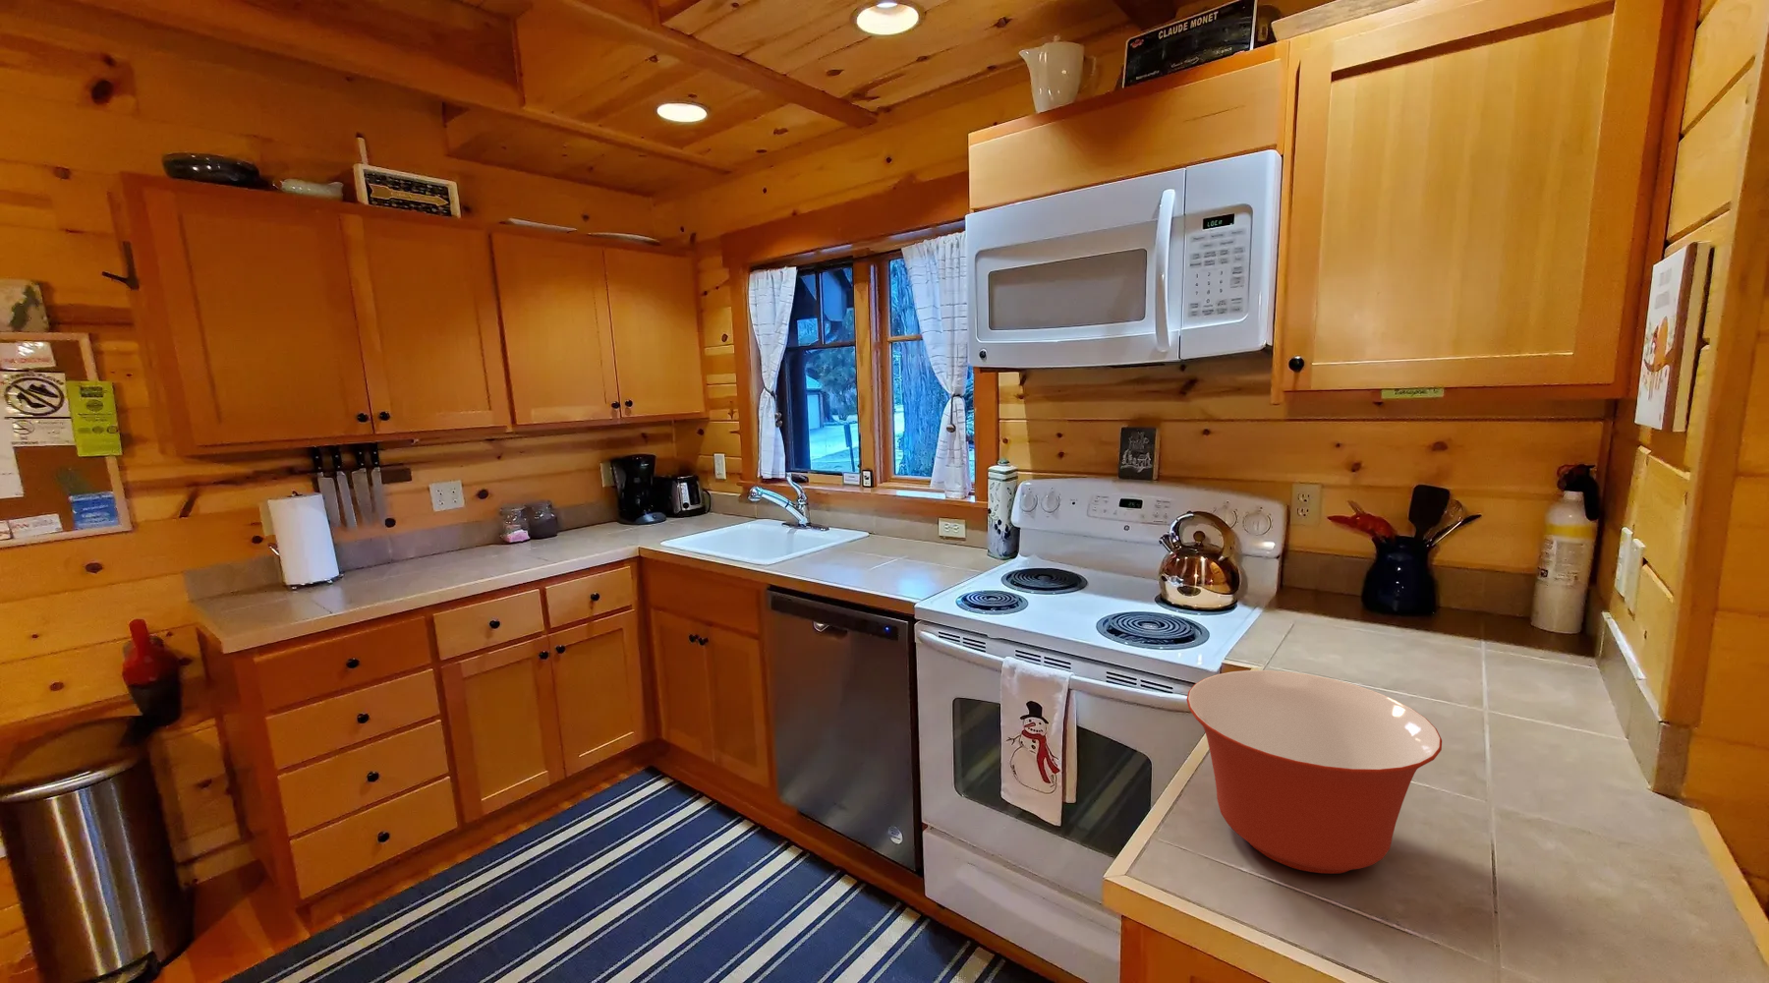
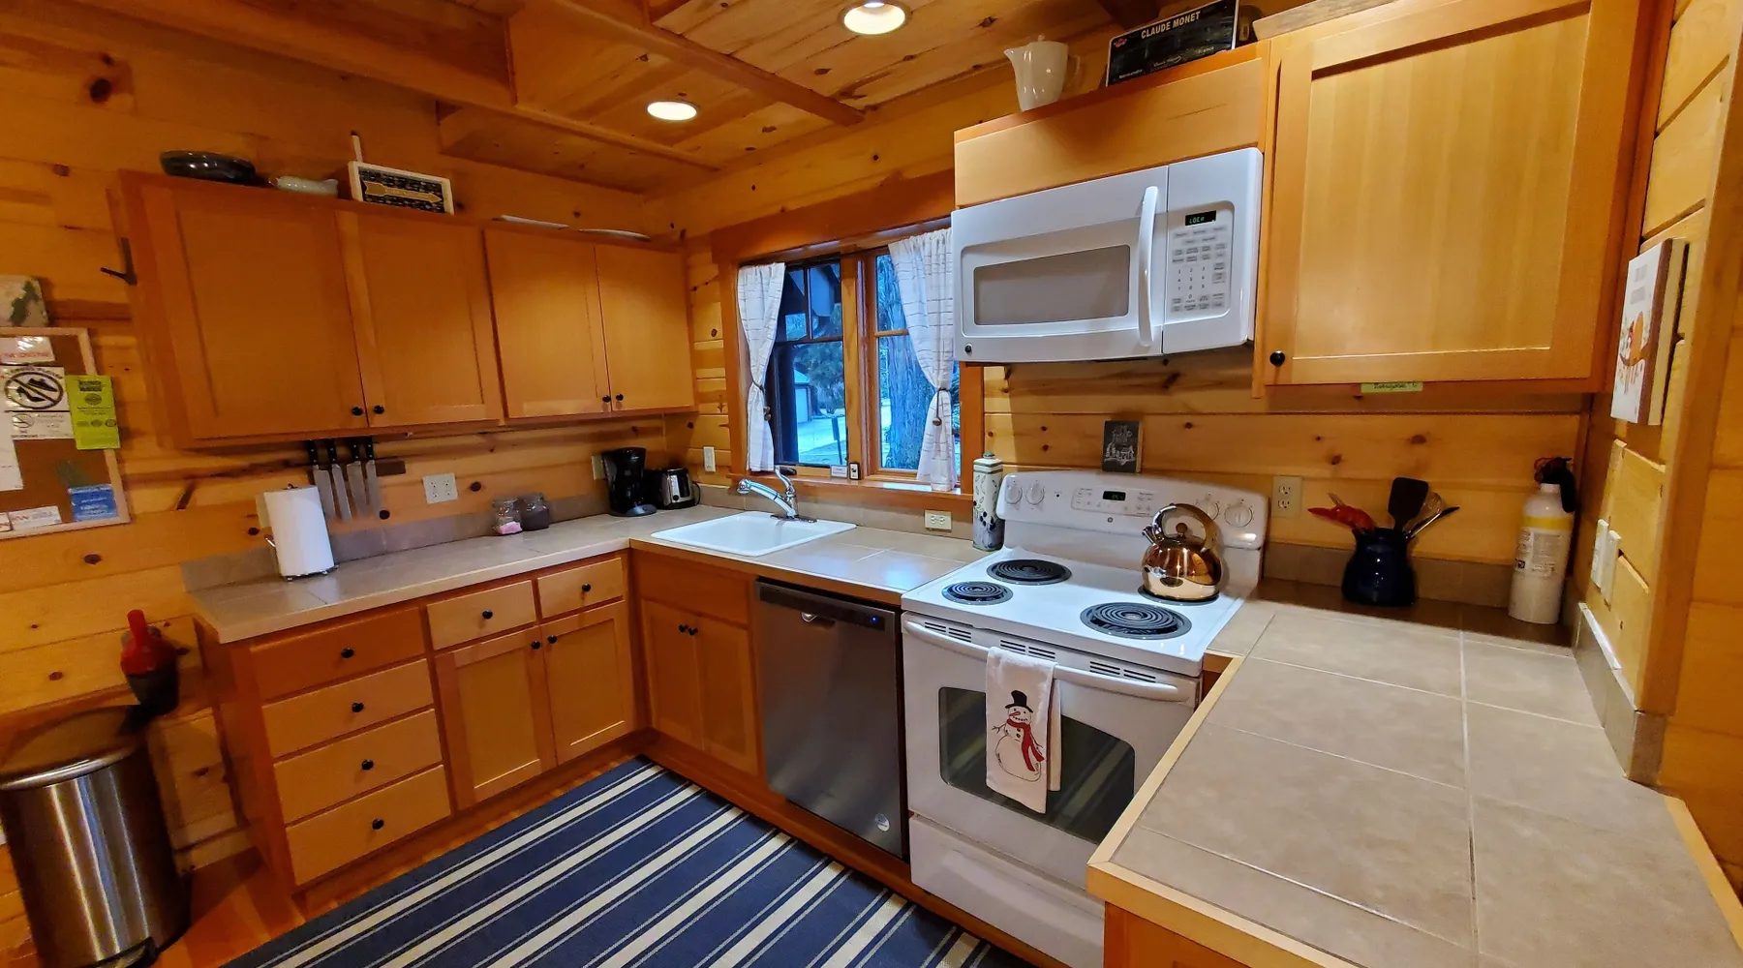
- mixing bowl (1301, 776)
